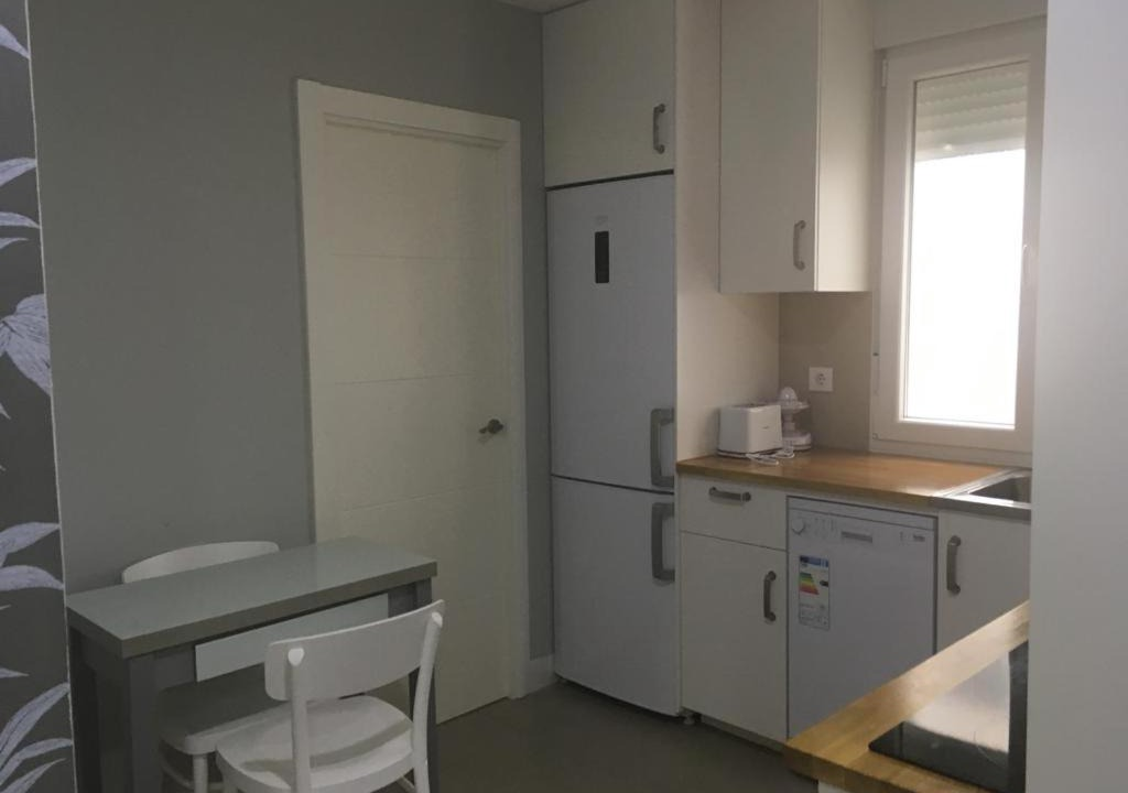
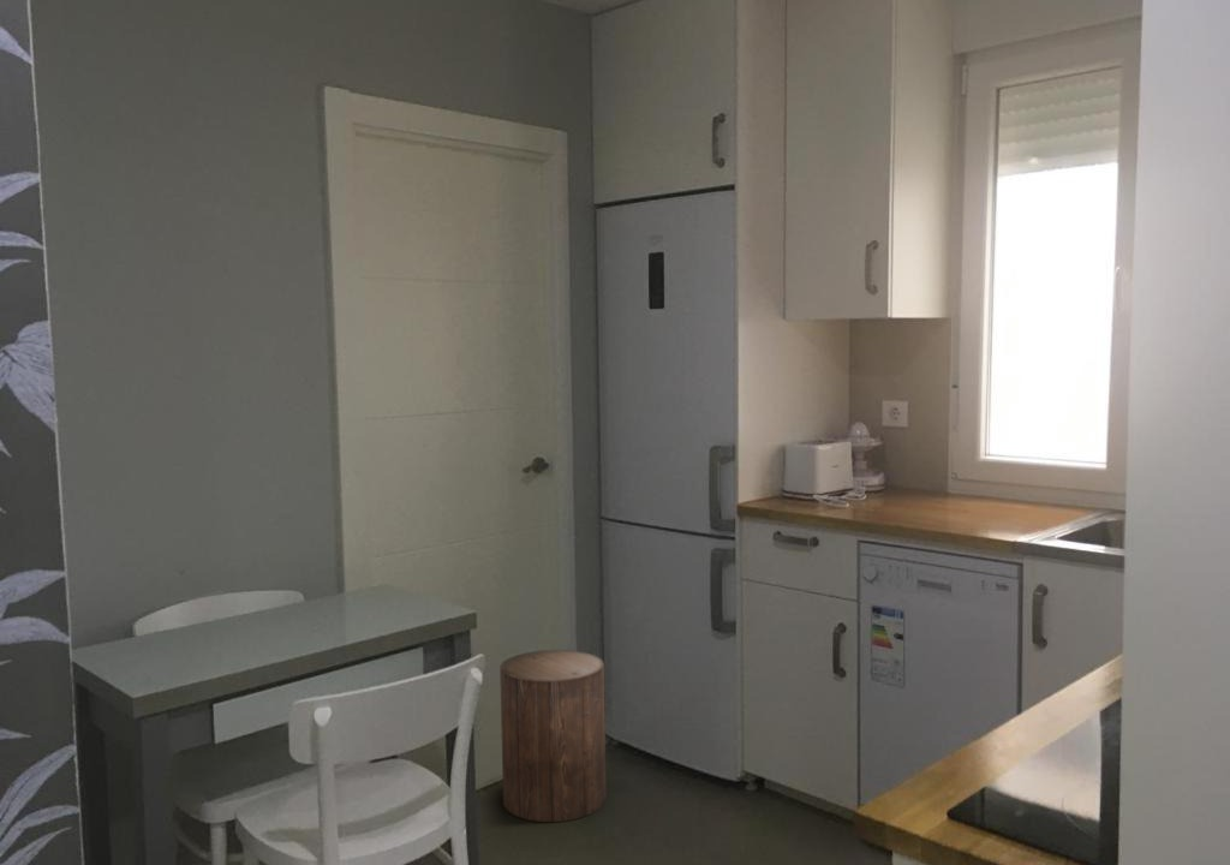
+ stool (553, 732)
